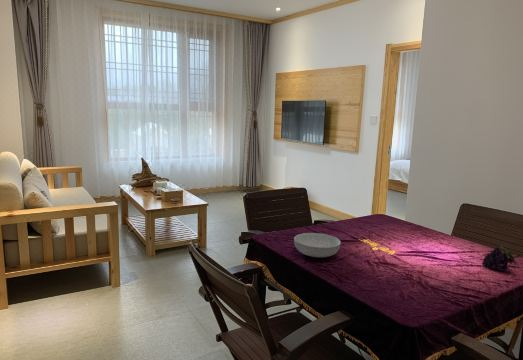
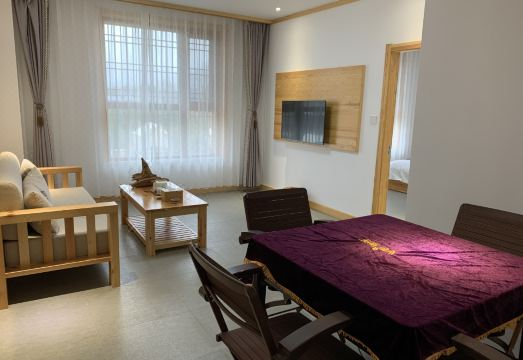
- fruit (501, 258)
- serving bowl (316, 246)
